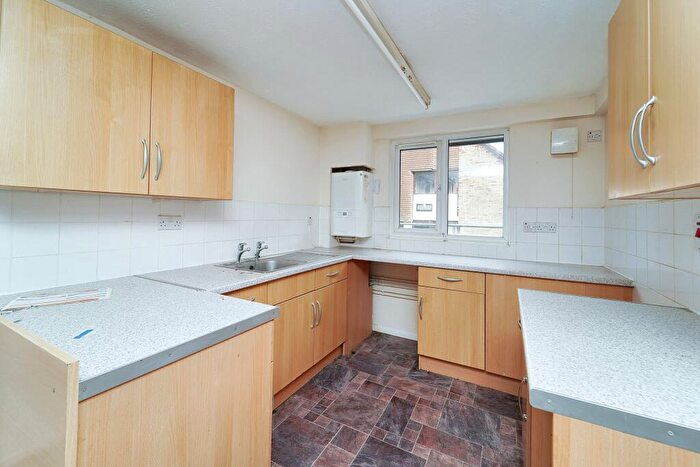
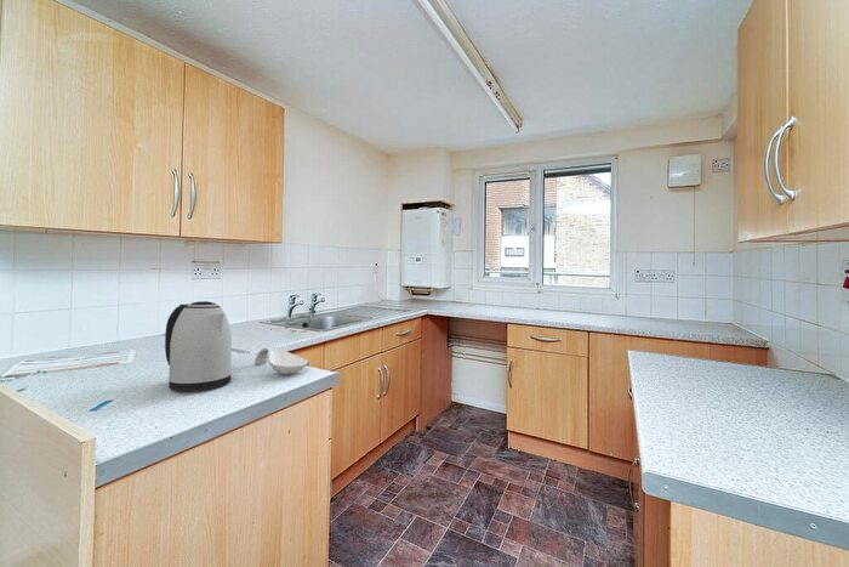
+ spoon rest (278, 359)
+ kettle (194, 341)
